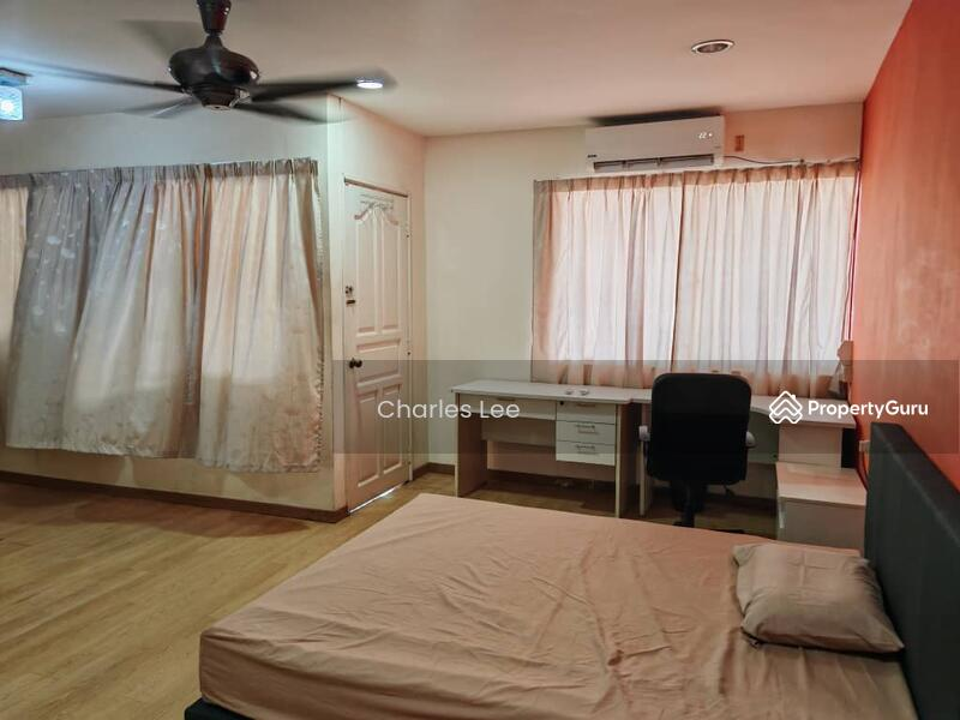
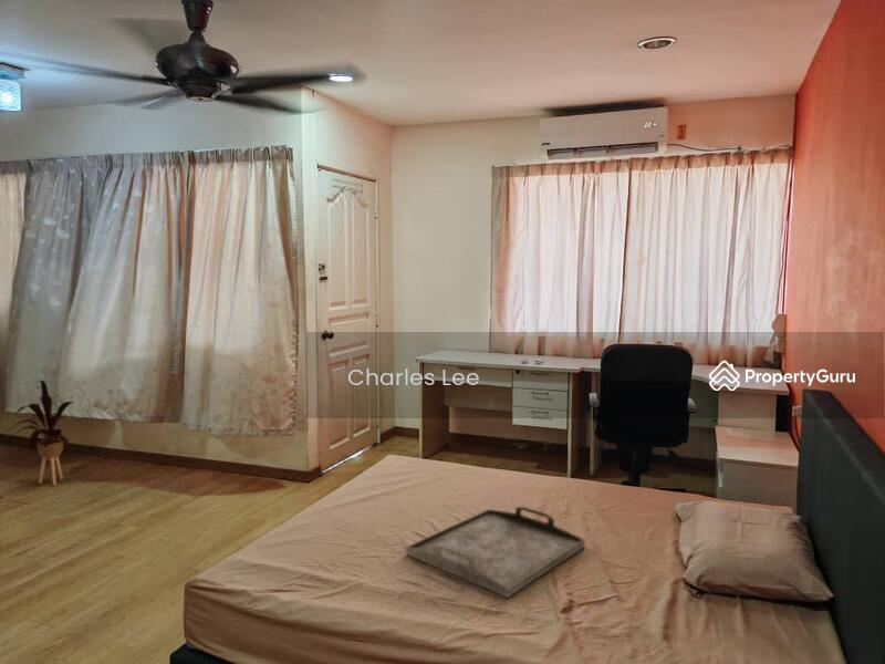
+ serving tray (497, 539)
+ house plant (42, 430)
